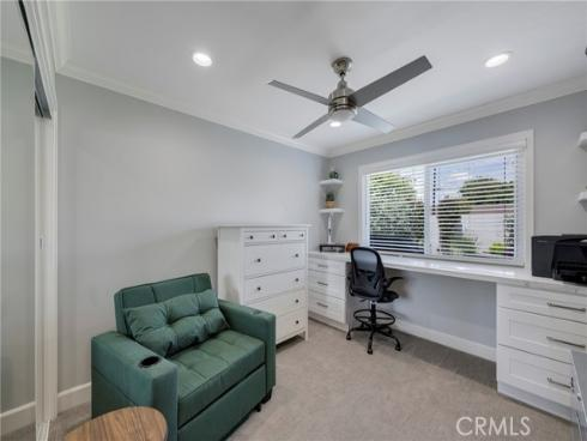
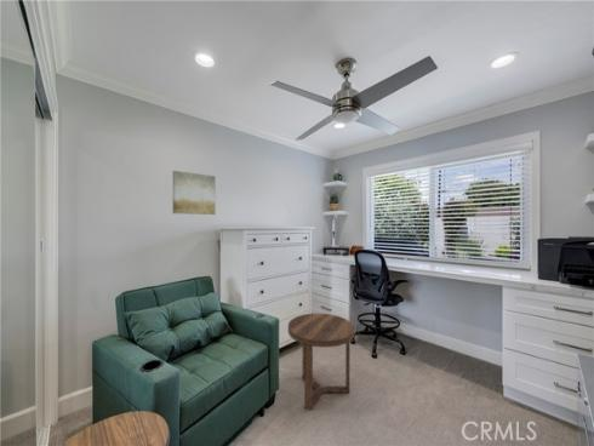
+ wall art (194, 194)
+ side table (312, 358)
